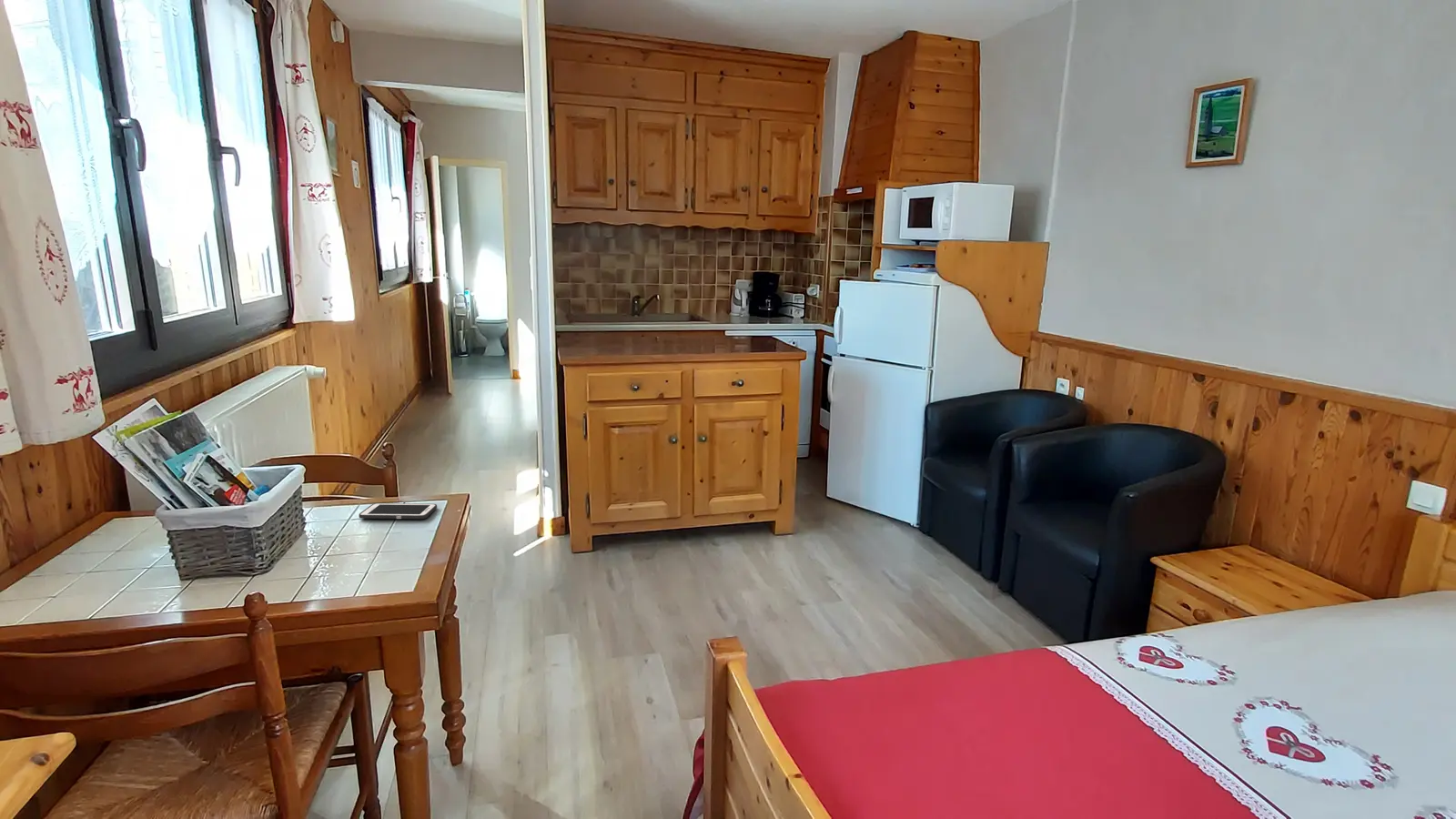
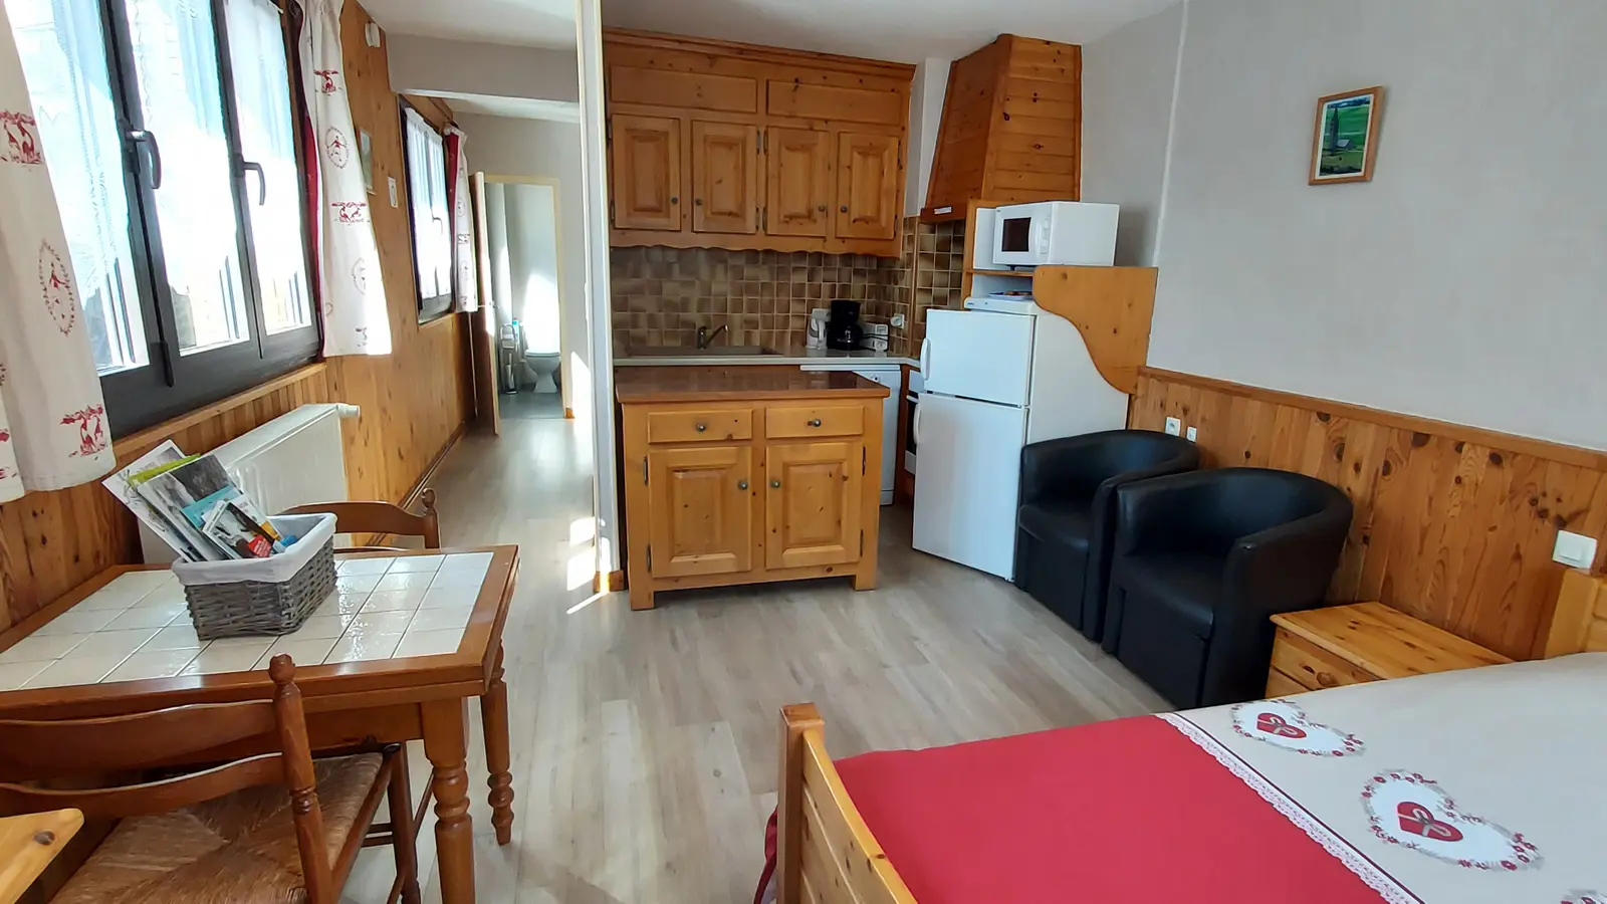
- cell phone (399, 511)
